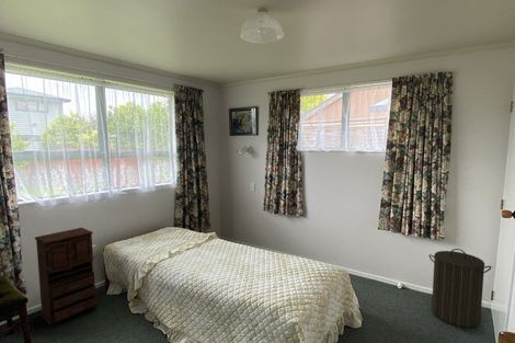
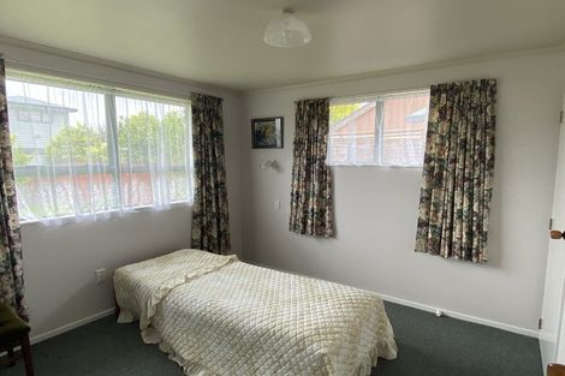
- chest of drawers (68, 273)
- laundry hamper (457, 282)
